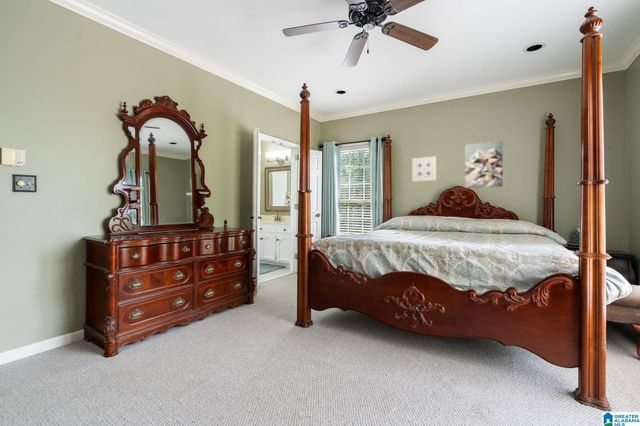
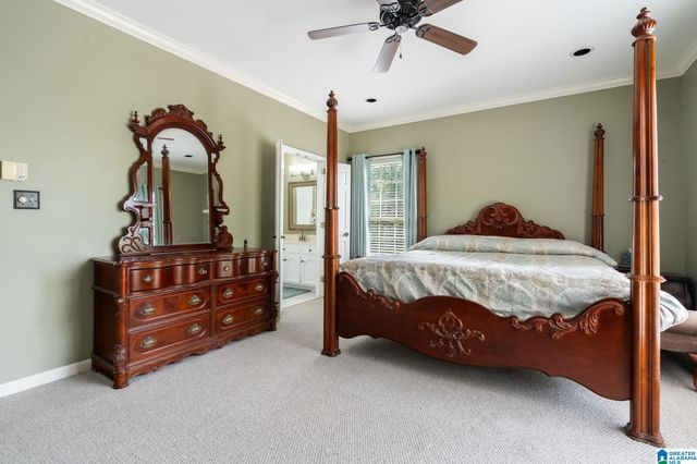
- wall art (424, 169)
- wall art (483, 165)
